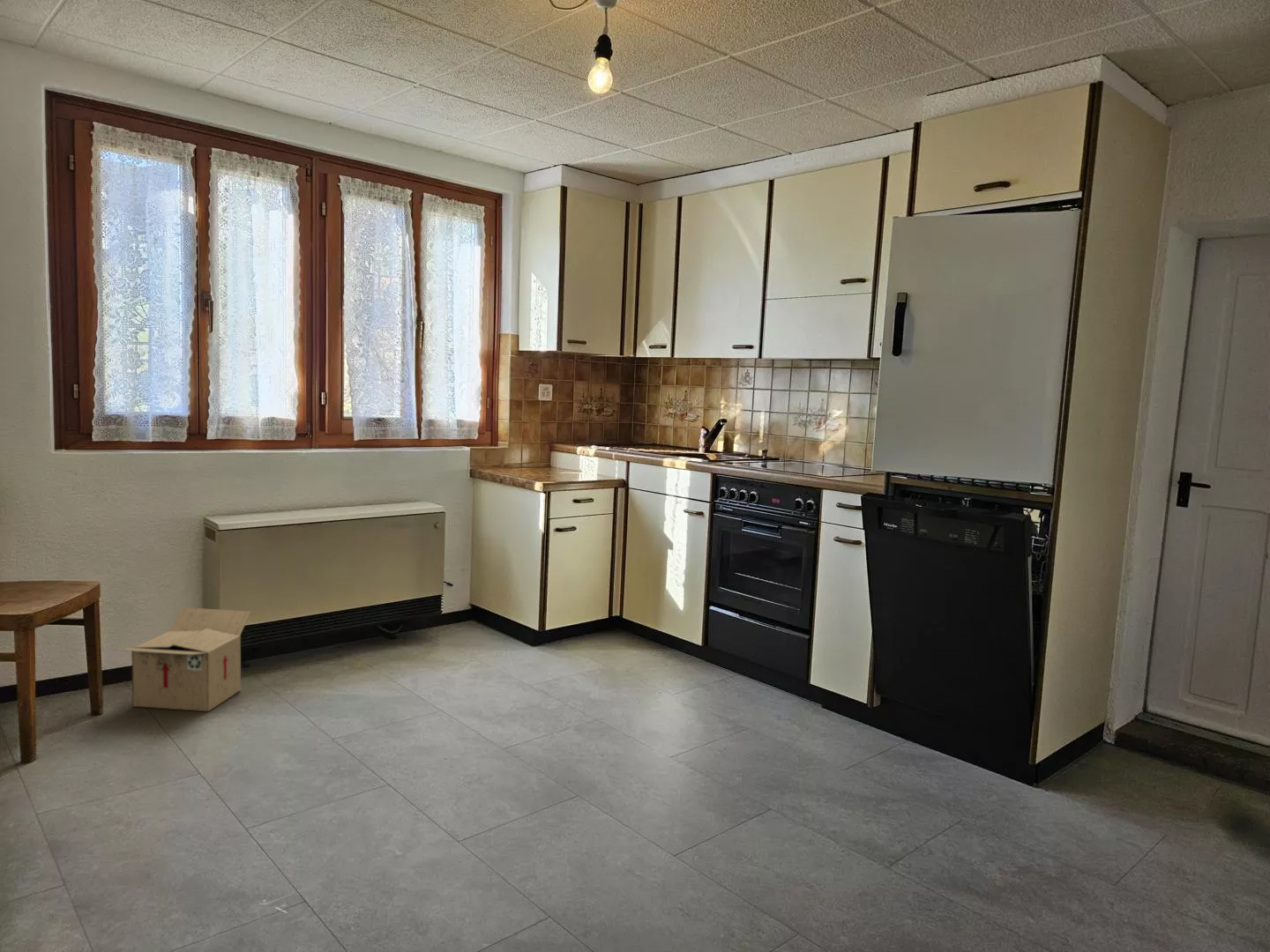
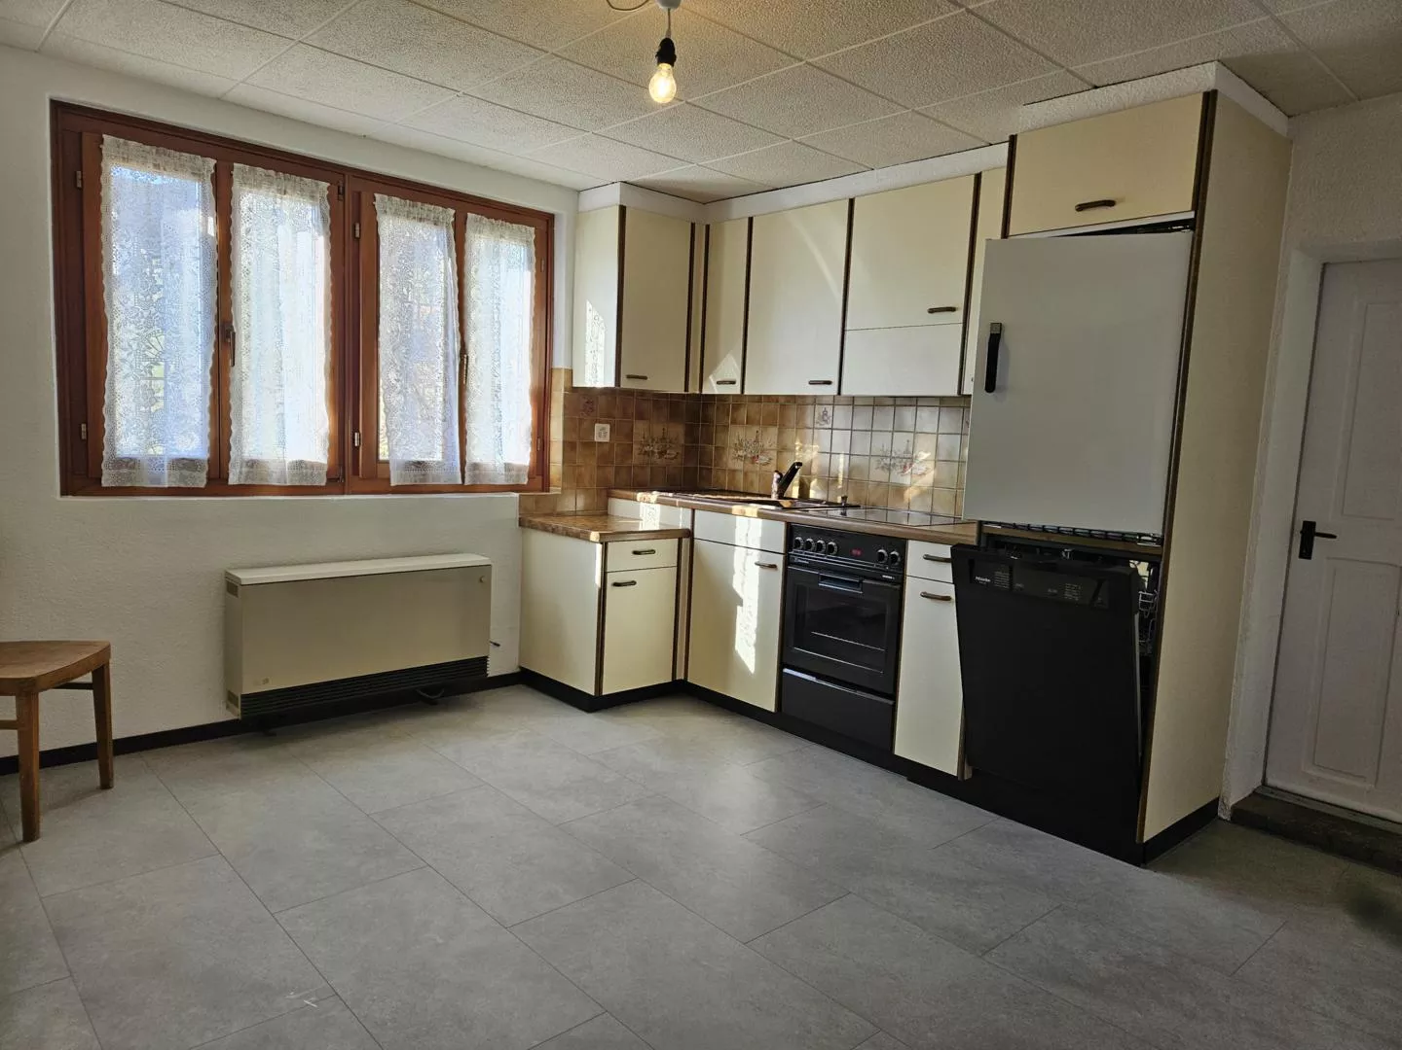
- cardboard box (185, 661)
